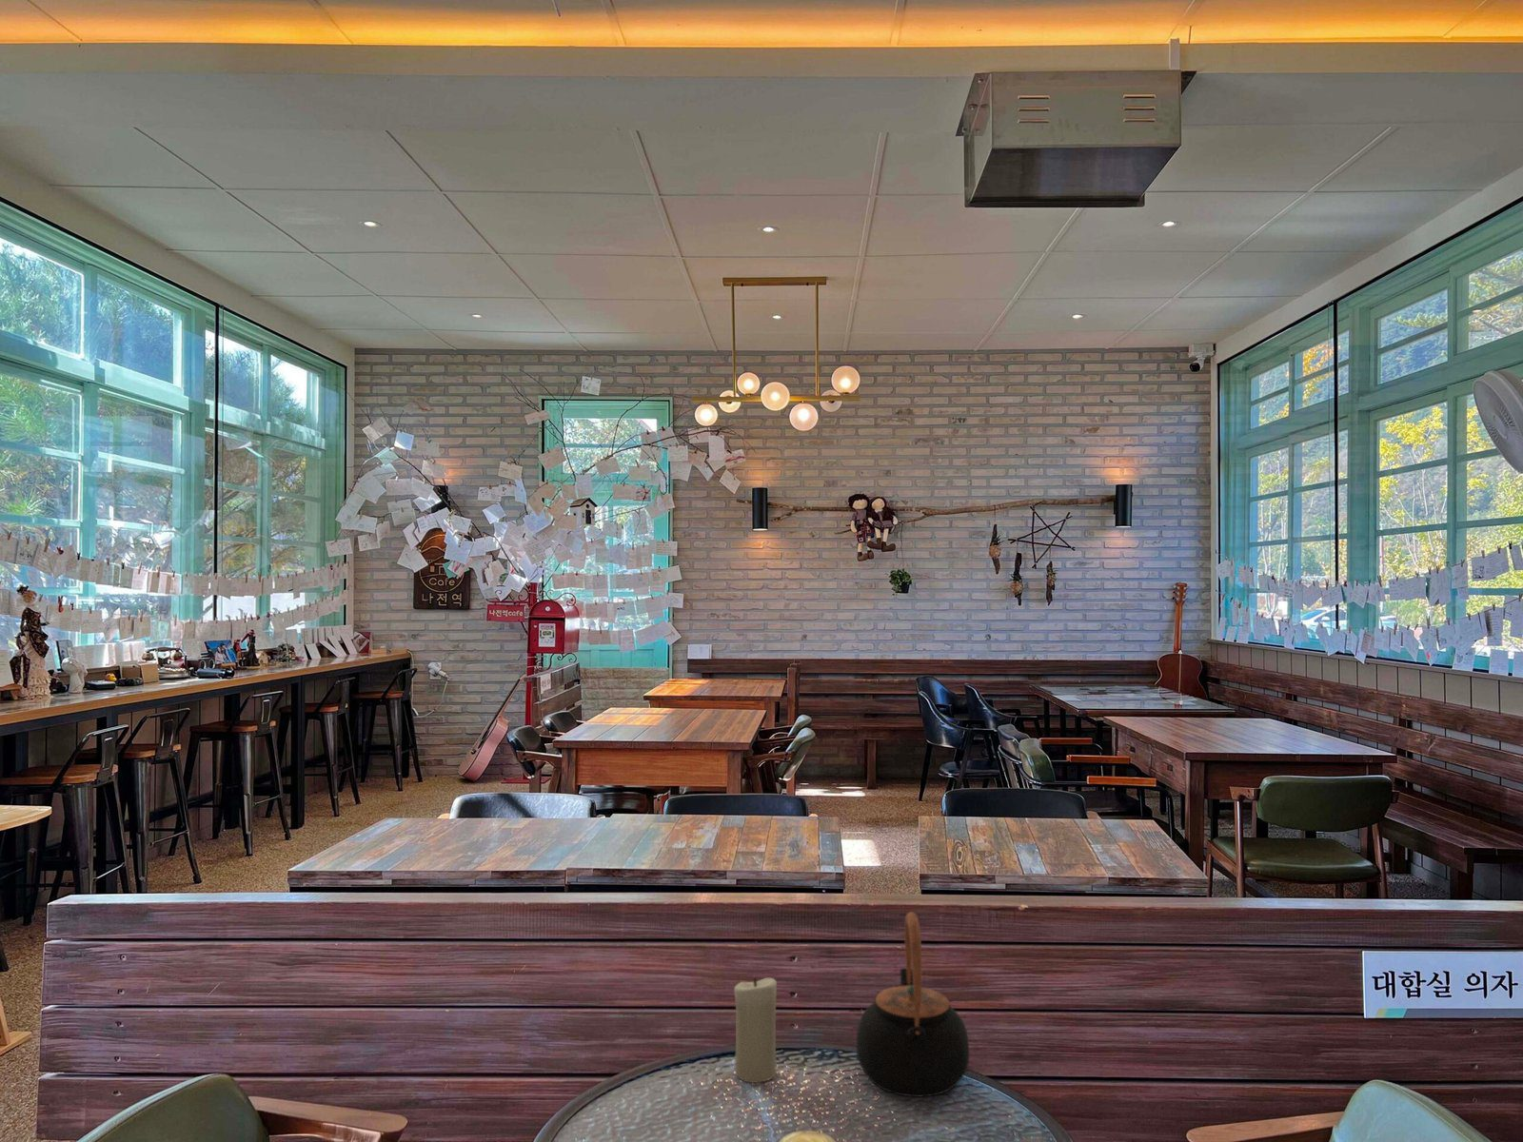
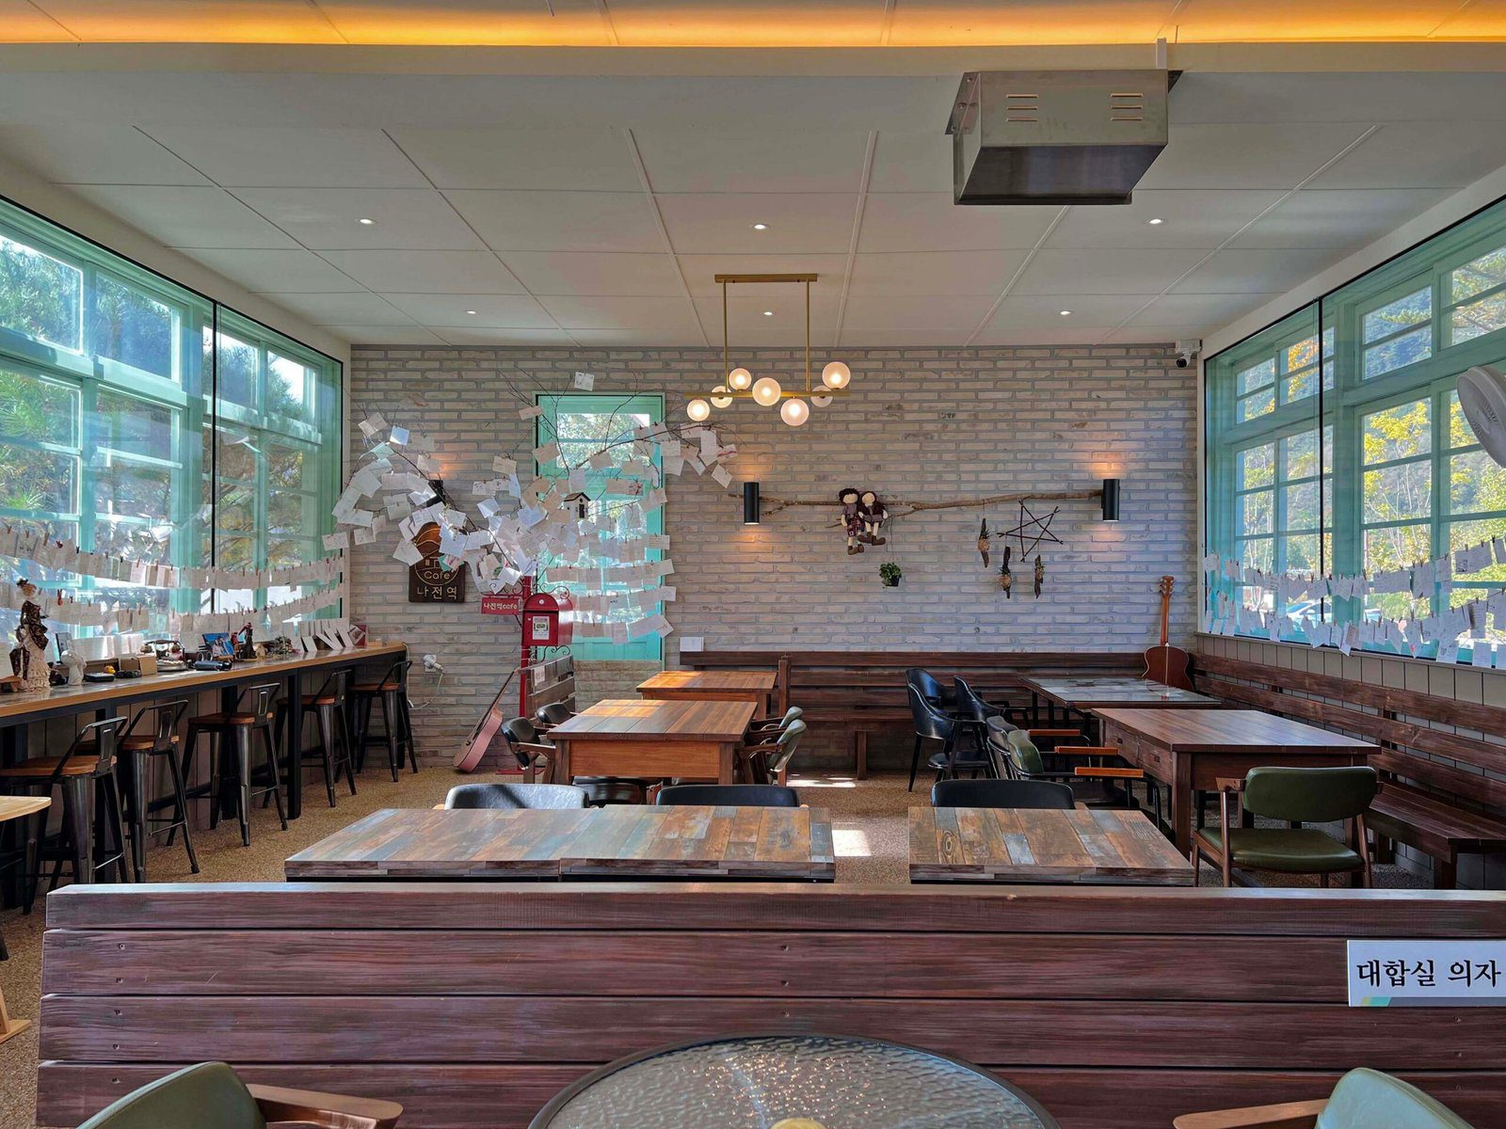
- teapot (911, 991)
- candle (754, 1023)
